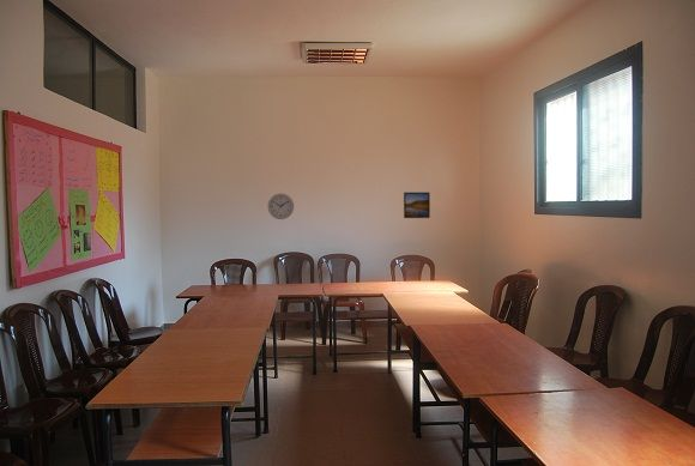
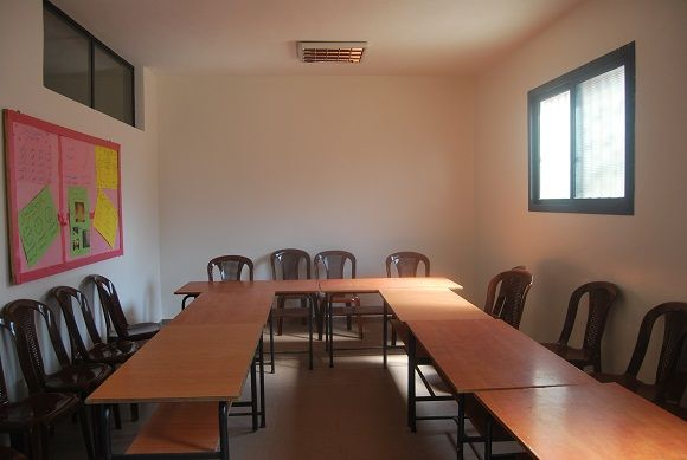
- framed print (416, 205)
- wall clock (280, 206)
